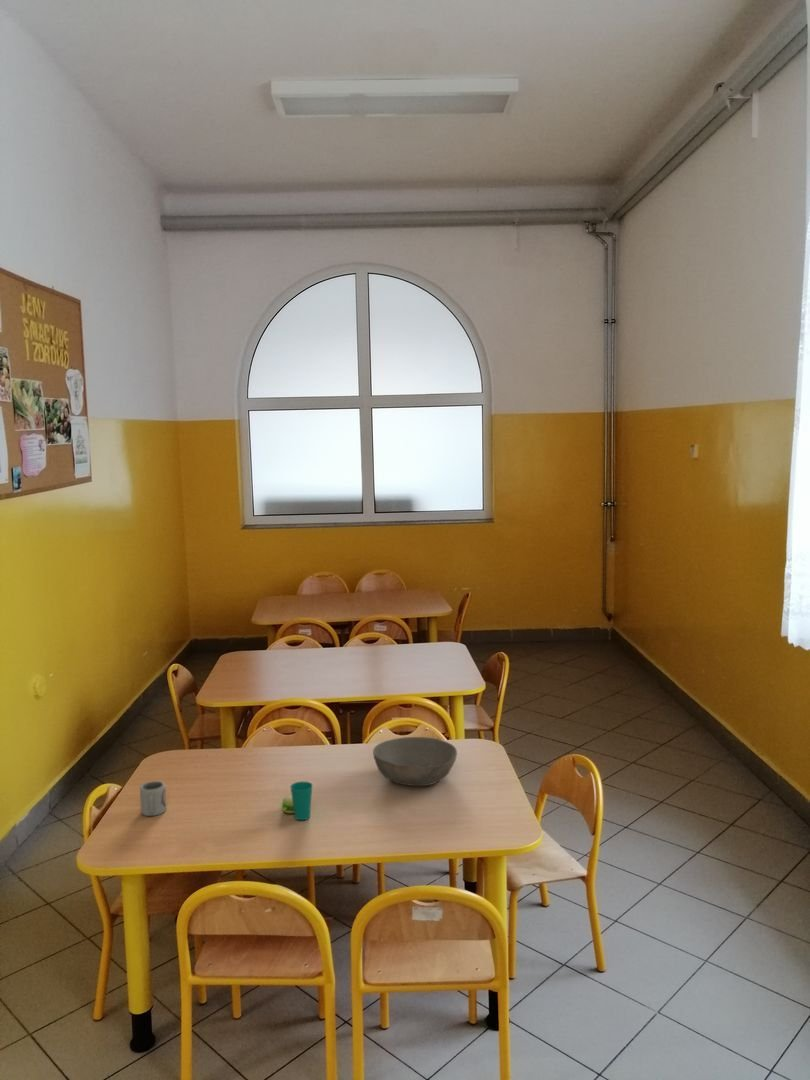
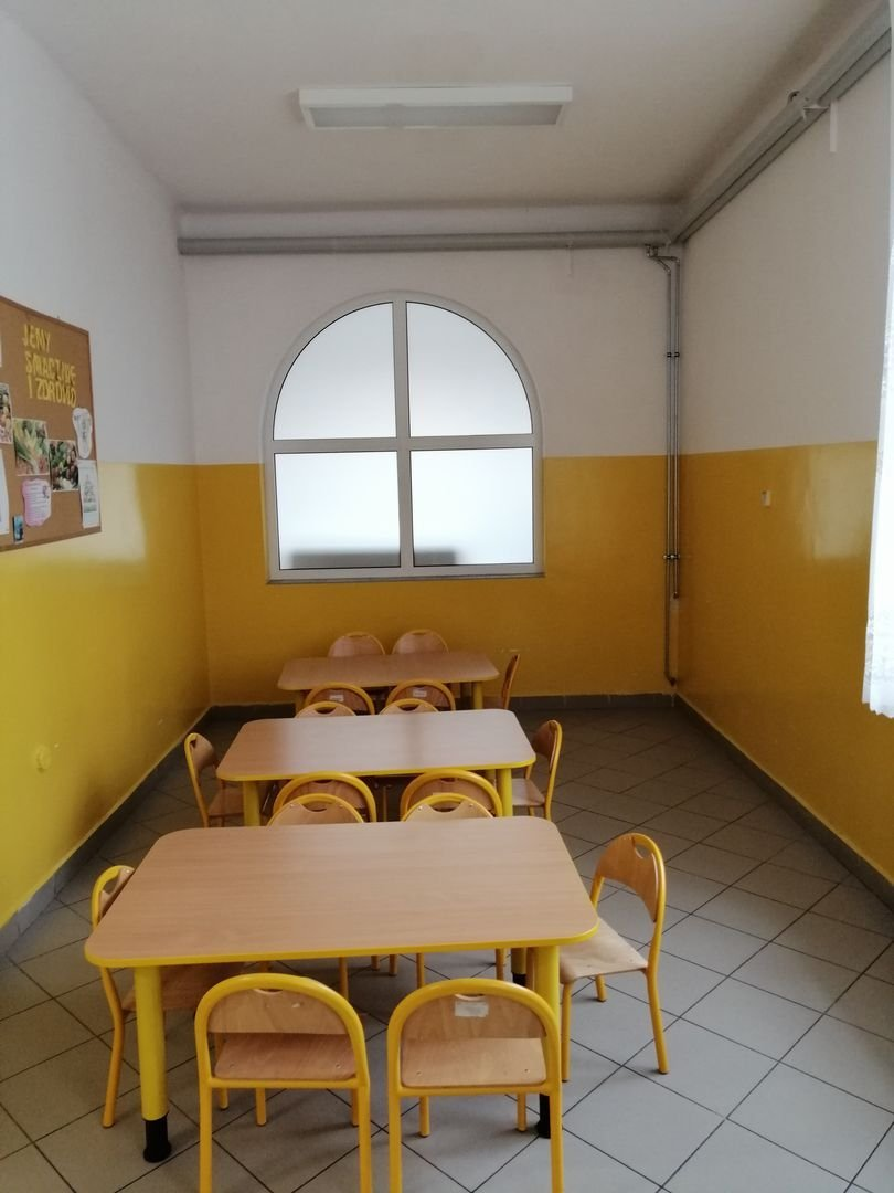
- bowl (415, 763)
- cup (152, 799)
- cup (296, 798)
